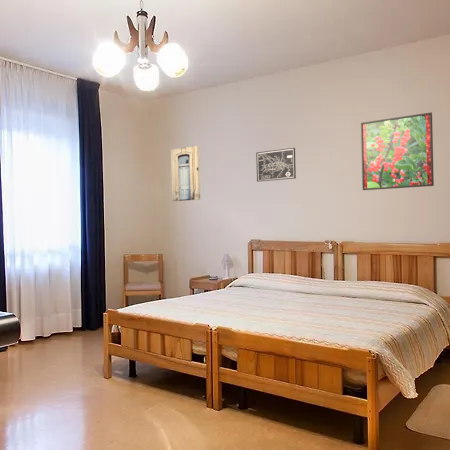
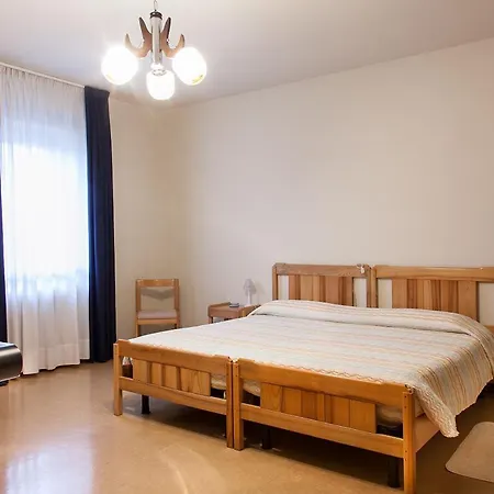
- wall art (275, 165)
- wall art (185, 174)
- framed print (395, 153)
